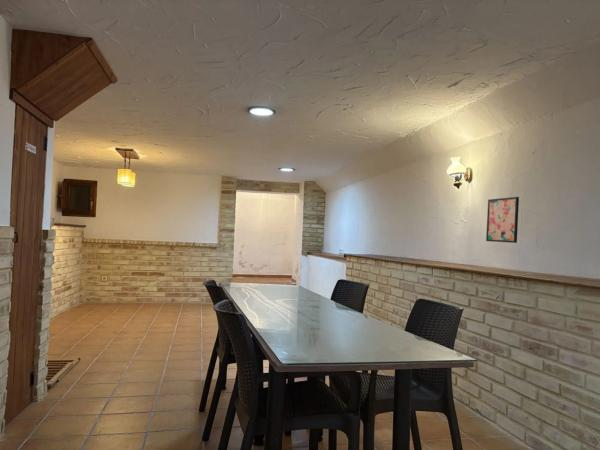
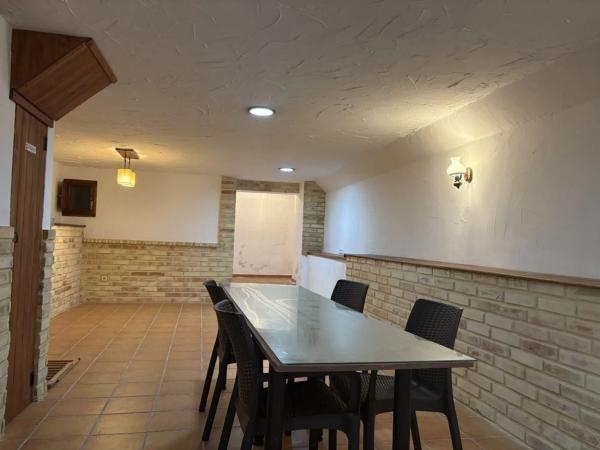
- wall art (501, 220)
